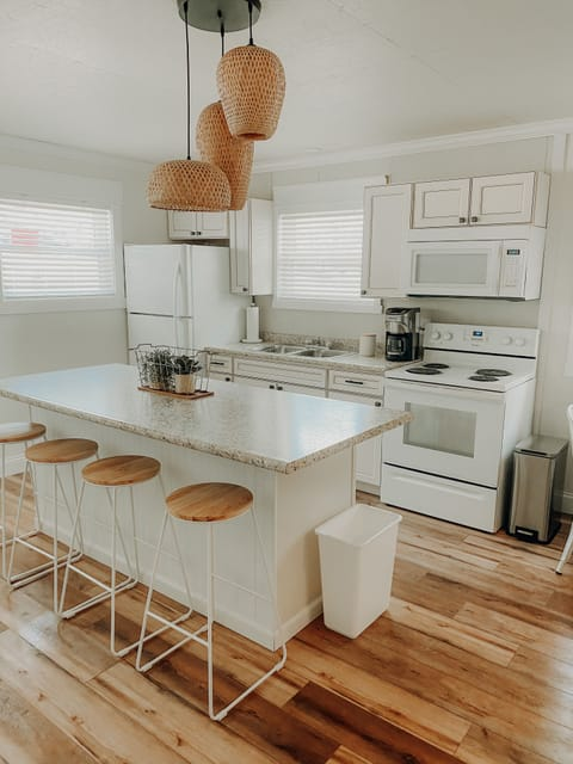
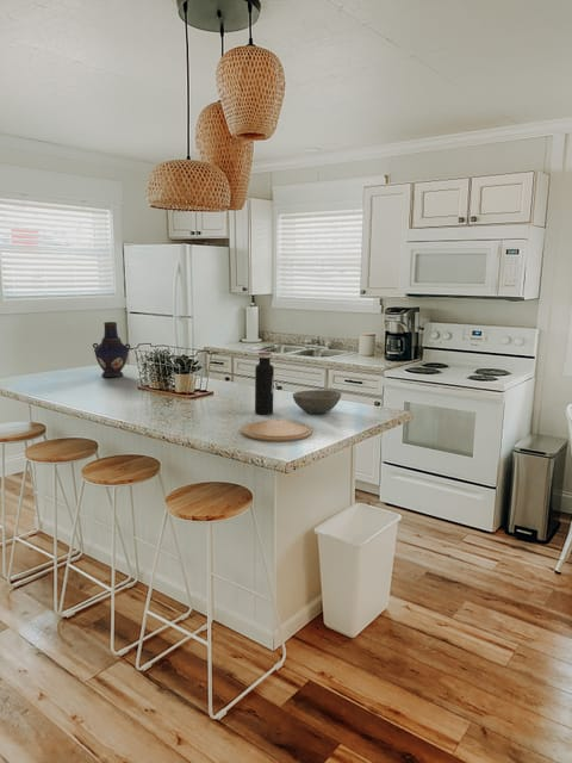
+ plate (276, 429)
+ vase (111, 348)
+ water bottle (263, 383)
+ bowl (316, 402)
